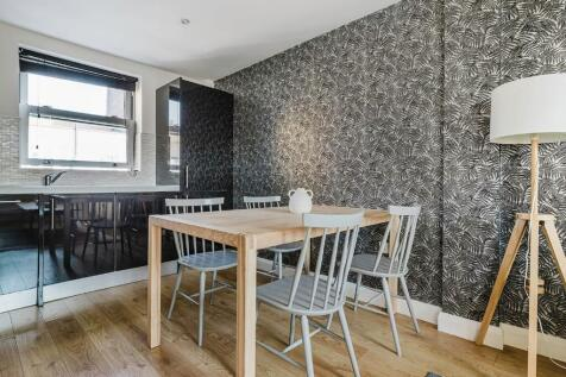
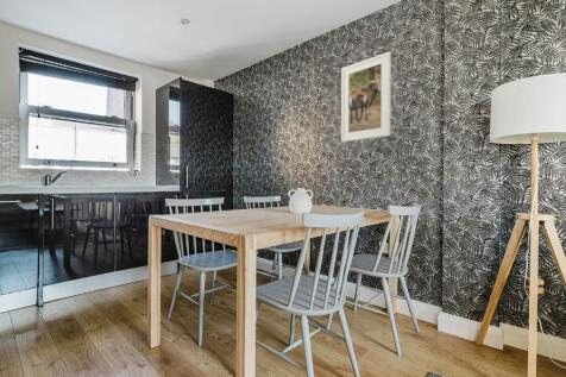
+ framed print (364, 99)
